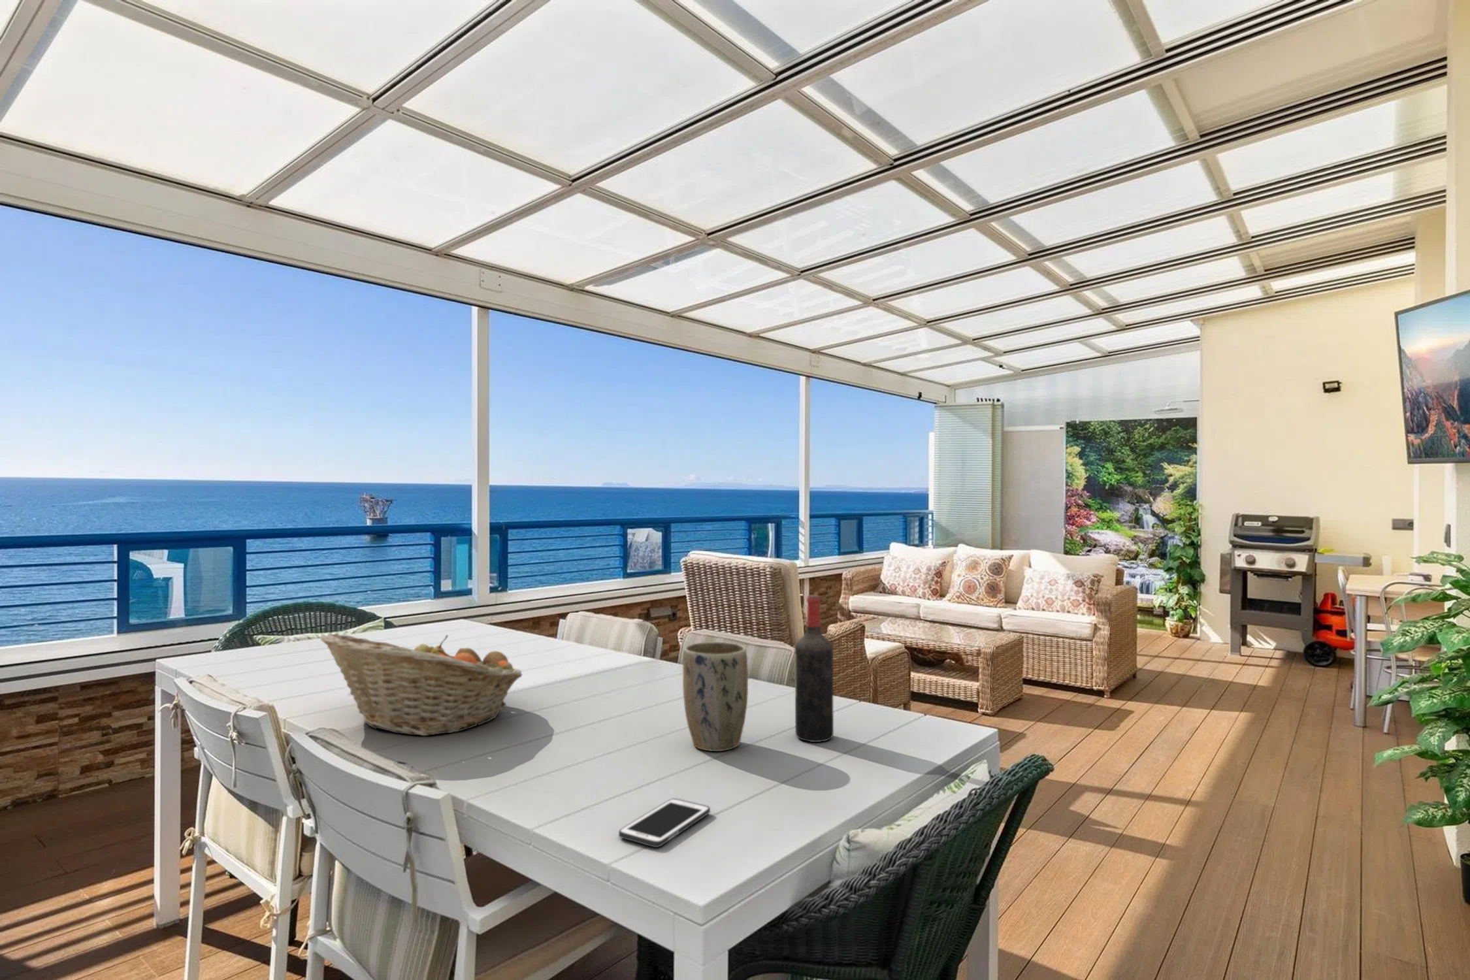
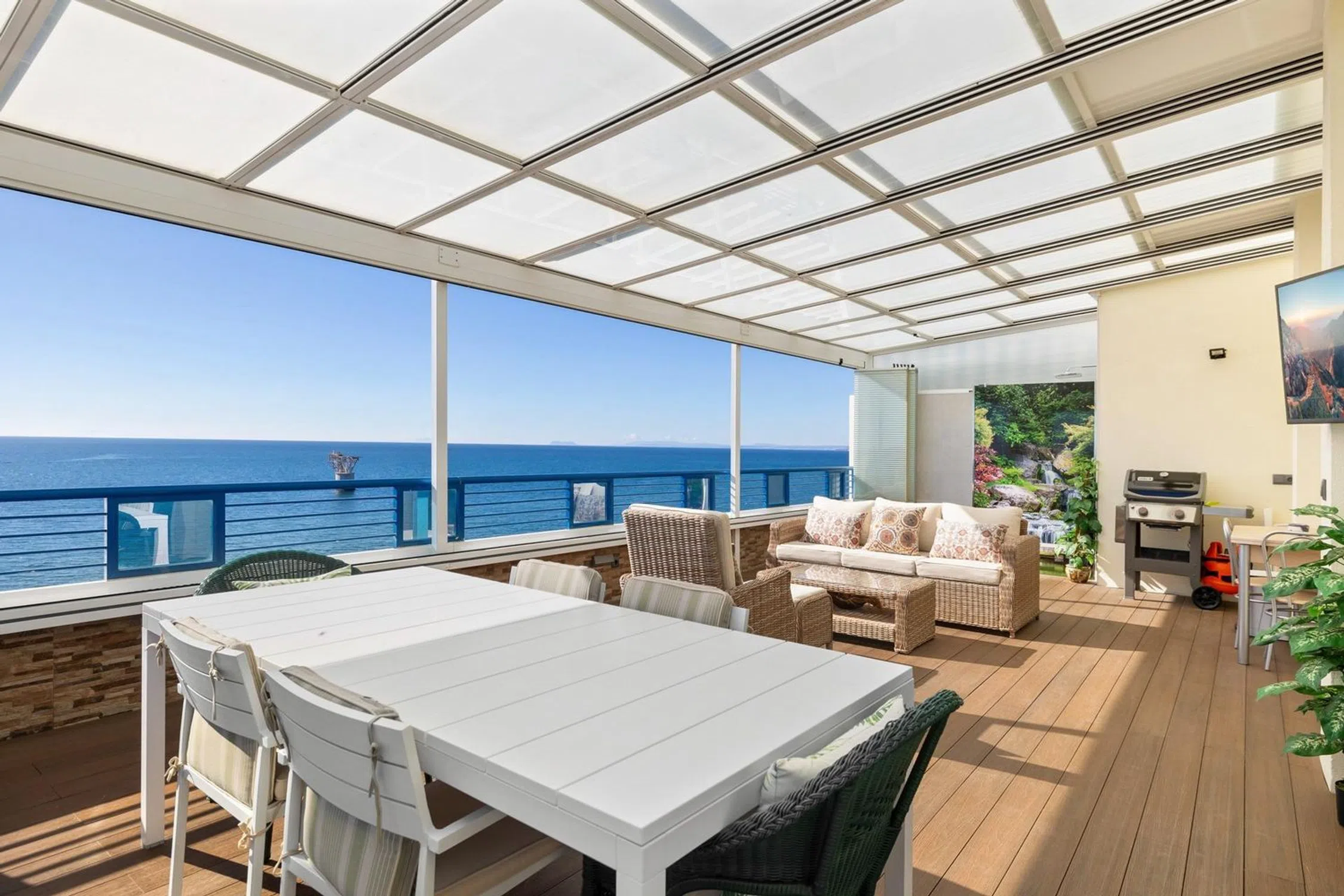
- wine bottle (814, 666)
- plant pot (715, 696)
- cell phone (666, 821)
- fruit basket (422, 673)
